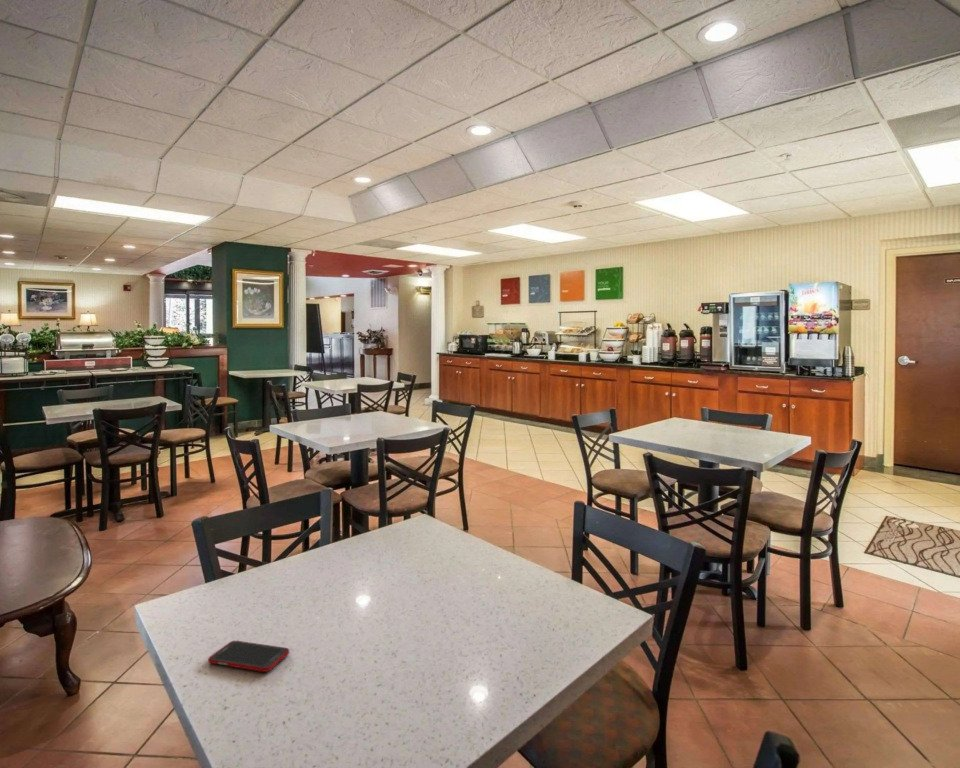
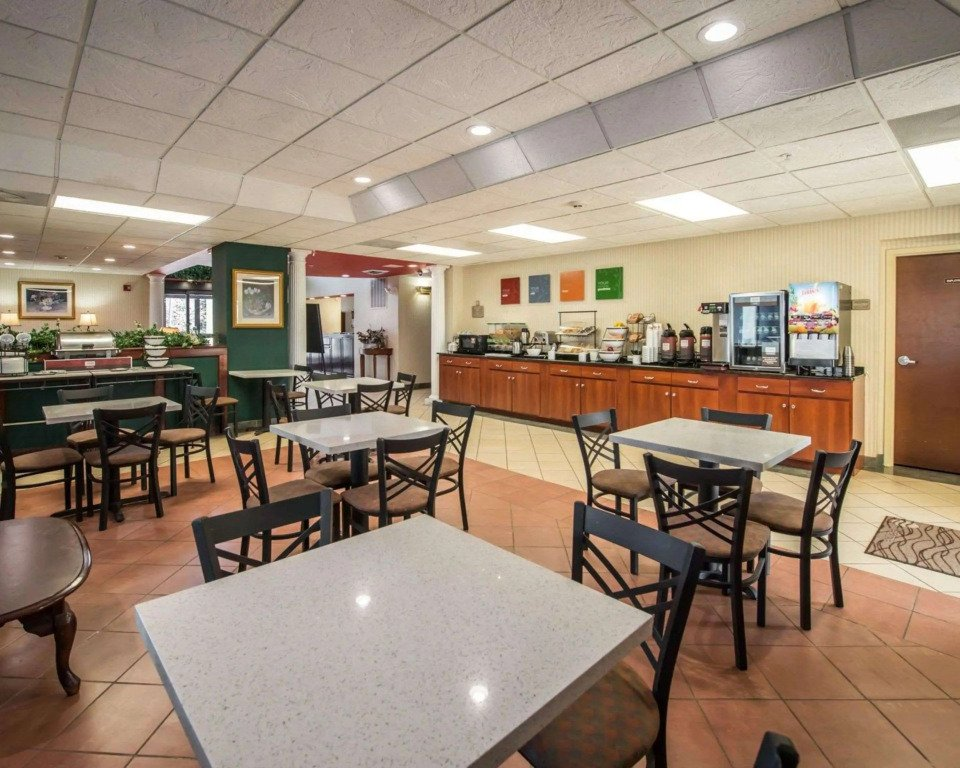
- cell phone (249, 655)
